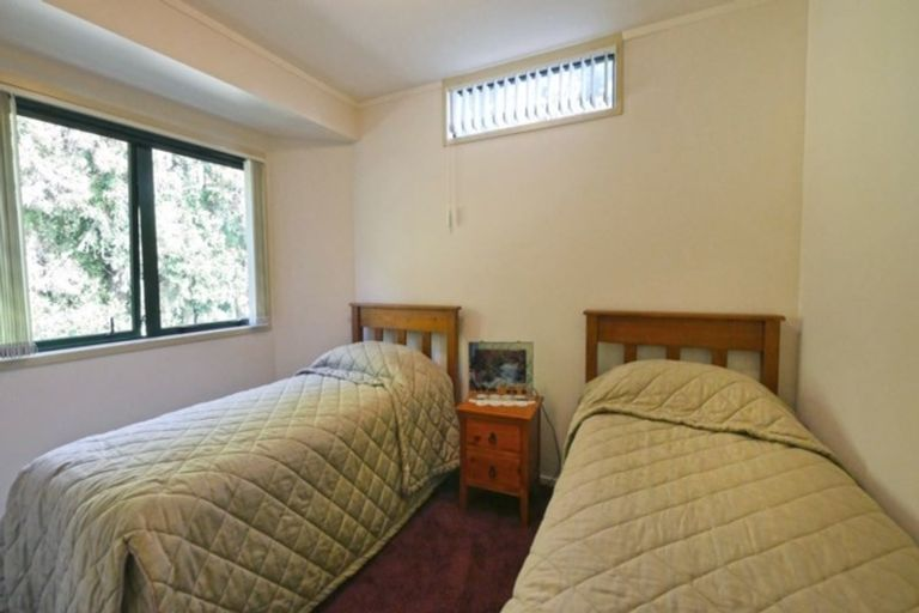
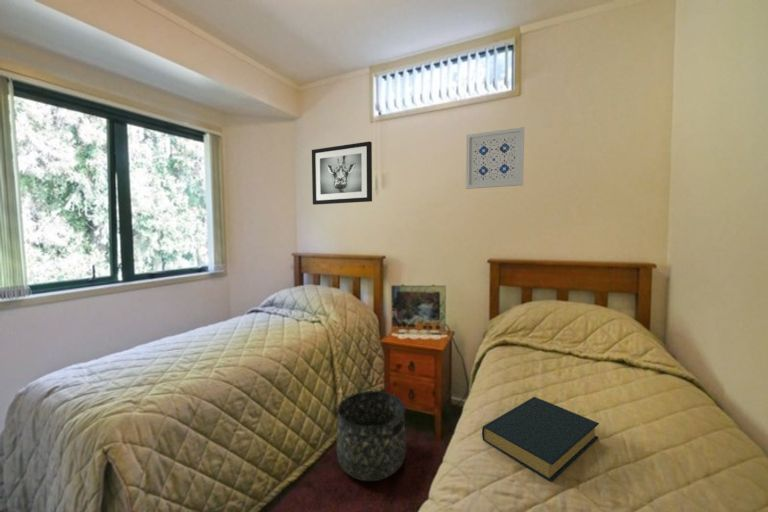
+ wall art (340, 174)
+ hardback book (540, 431)
+ basket (371, 434)
+ wall art (494, 159)
